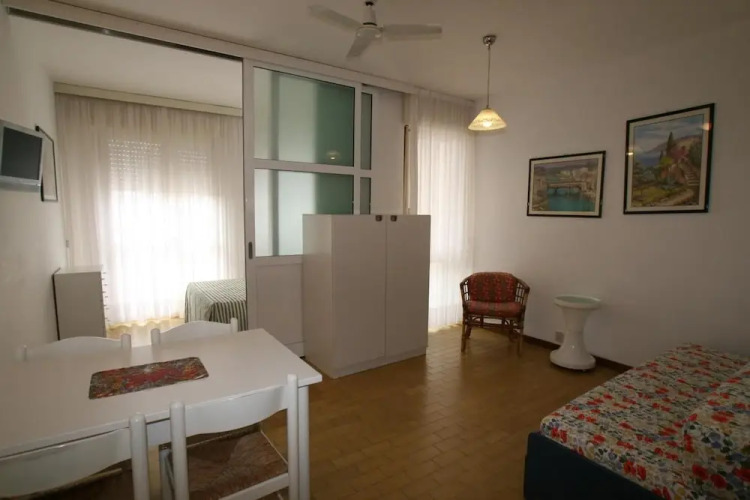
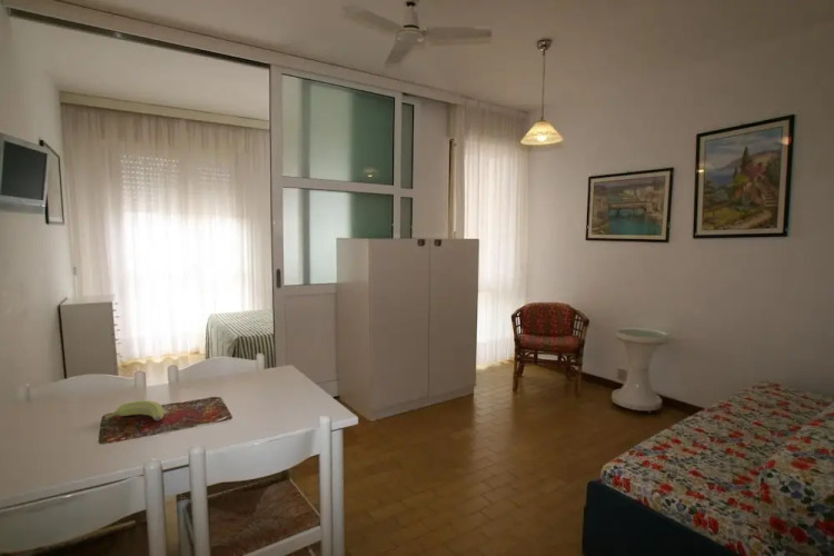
+ banana (135, 411)
